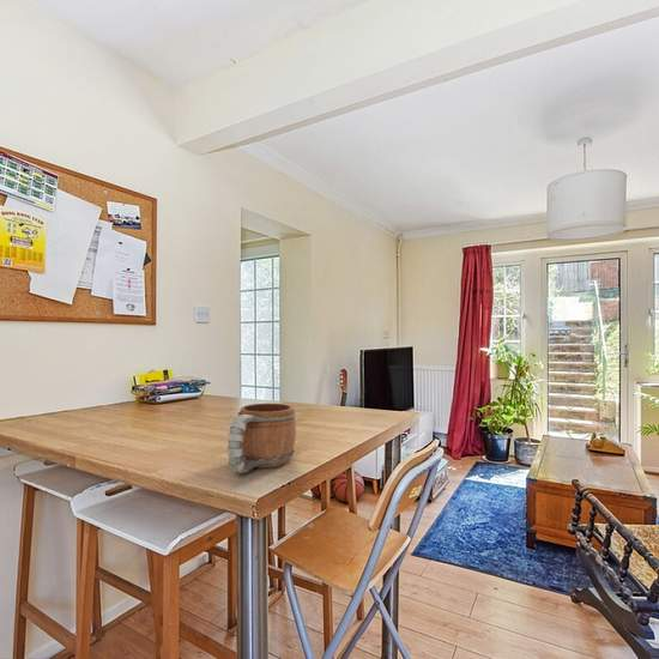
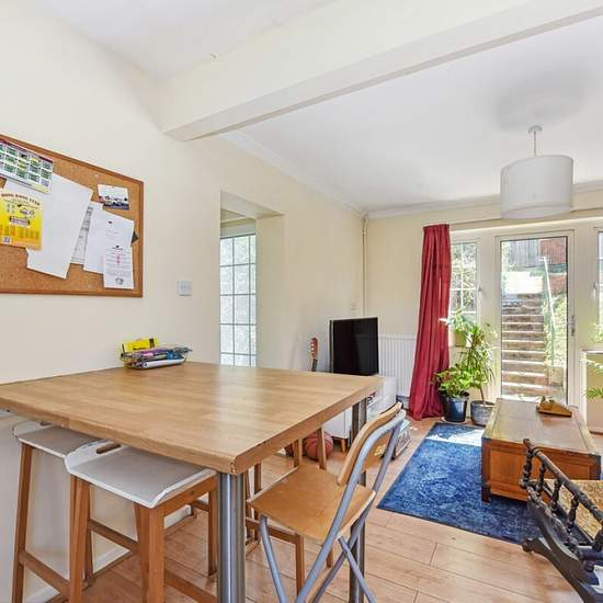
- mug (258, 437)
